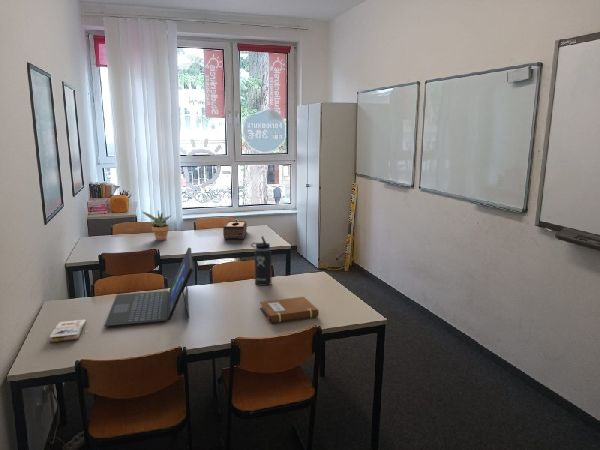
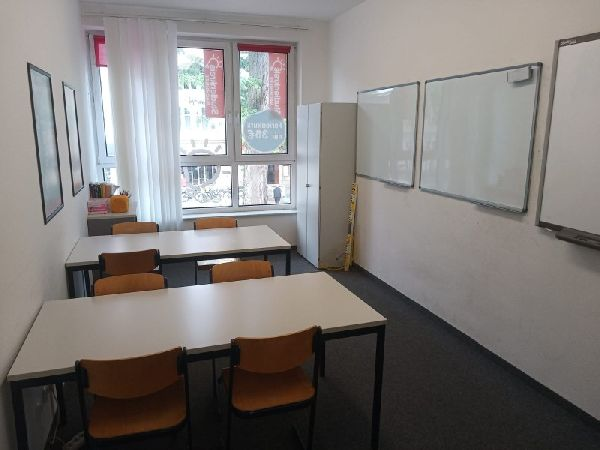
- laptop (152, 292)
- potted plant (158, 224)
- tissue box (235, 229)
- thermos bottle (261, 259)
- notebook (287, 309)
- paperback book (69, 330)
